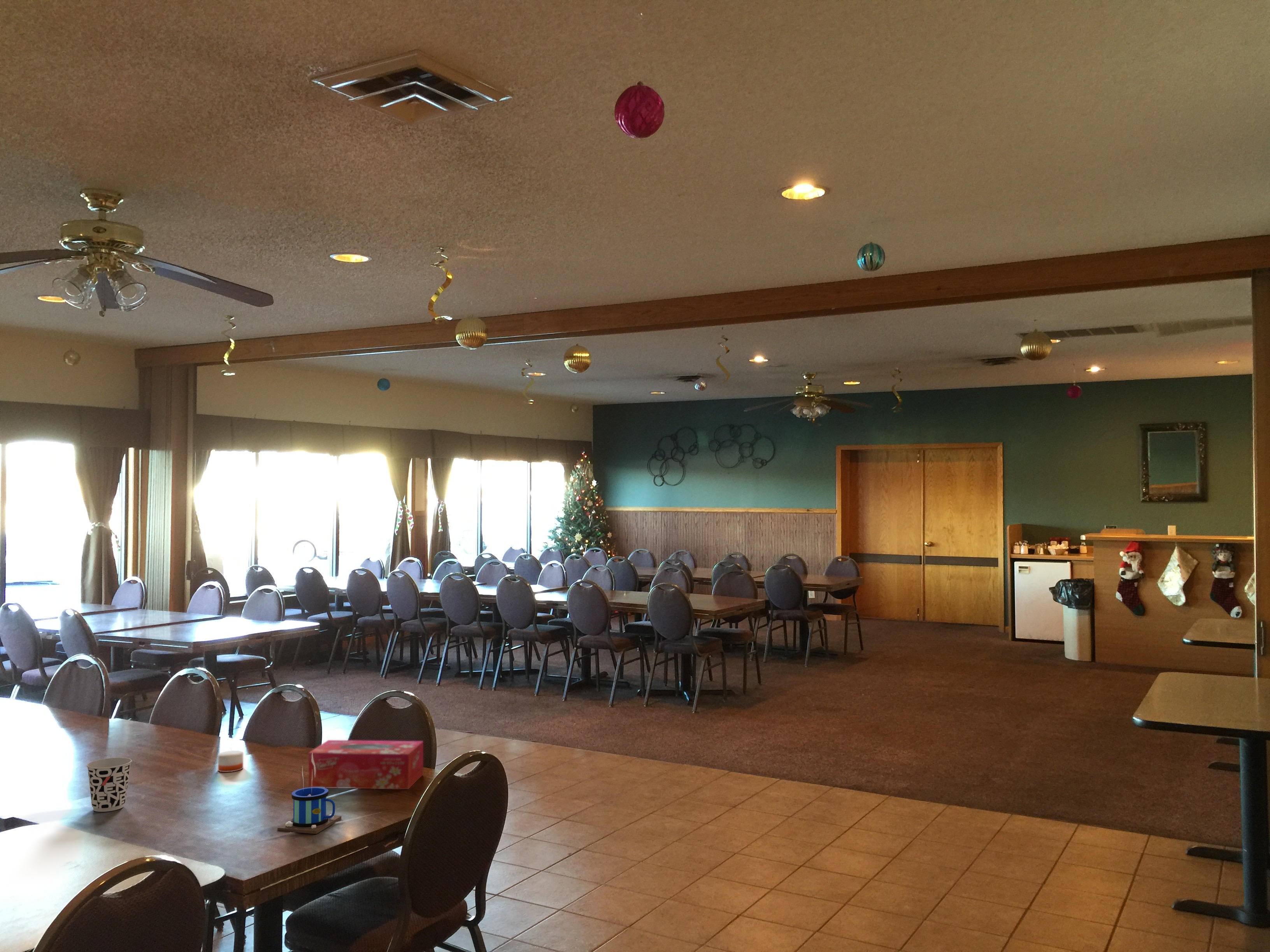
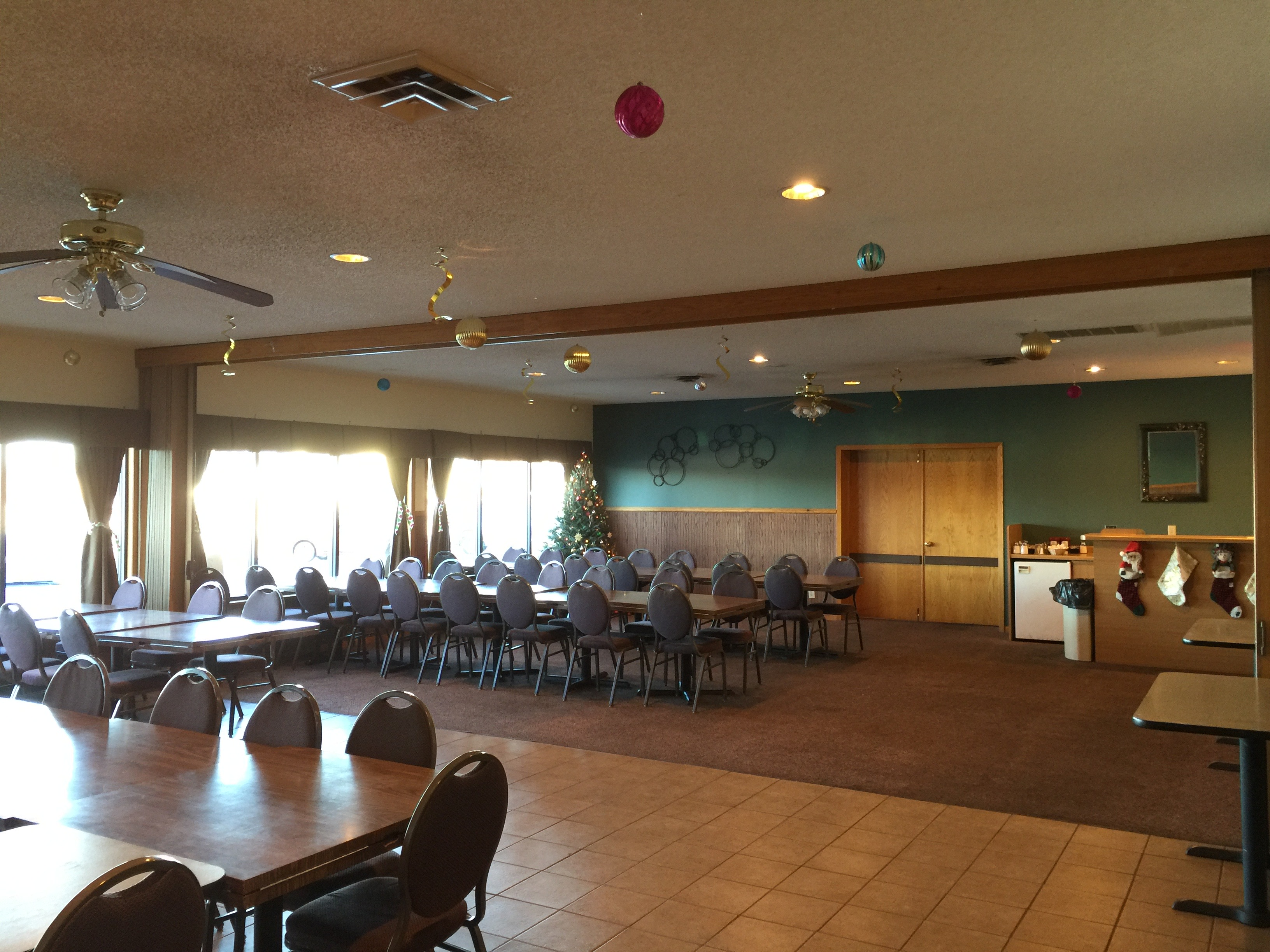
- mug (313, 789)
- tissue box (367, 764)
- cup (109, 785)
- candle (230, 752)
